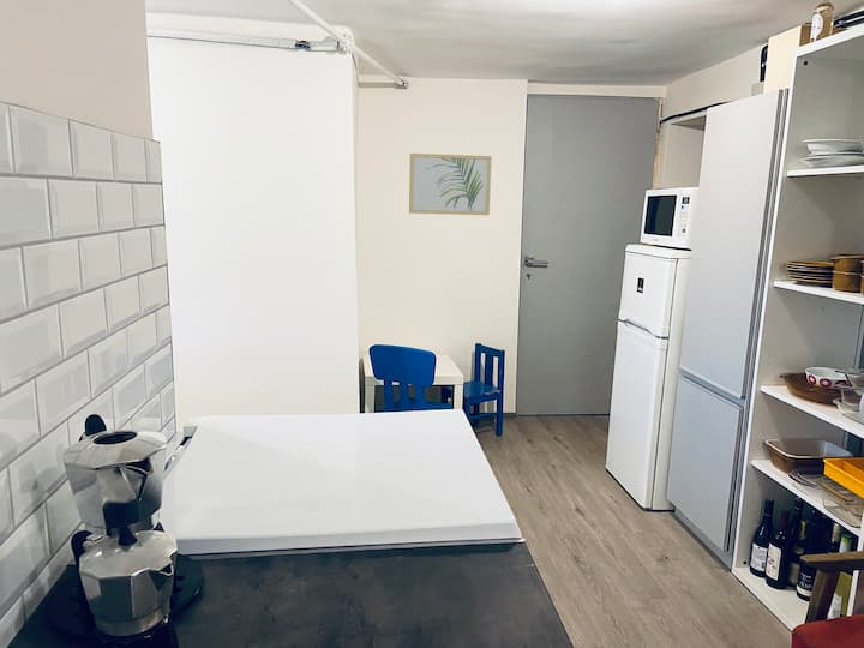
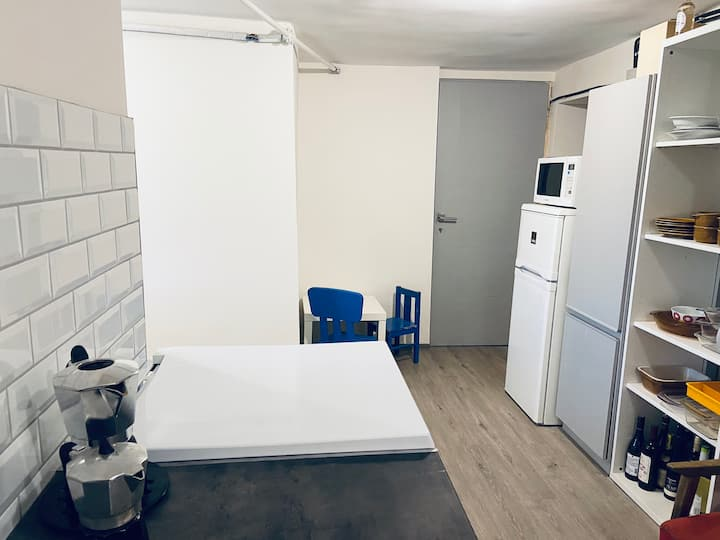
- wall art (450, 185)
